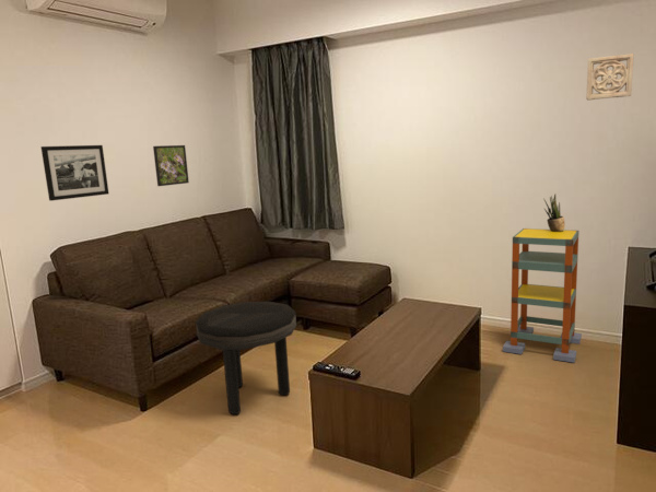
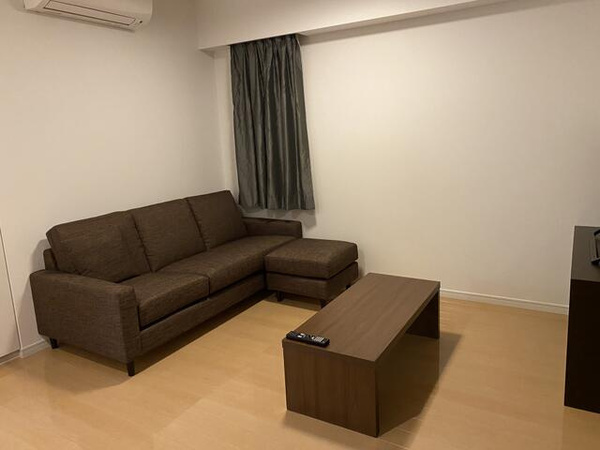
- side table (245, 349)
- shelving unit (544, 290)
- potted plant (553, 211)
- picture frame (77, 172)
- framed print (172, 165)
- wall ornament (609, 78)
